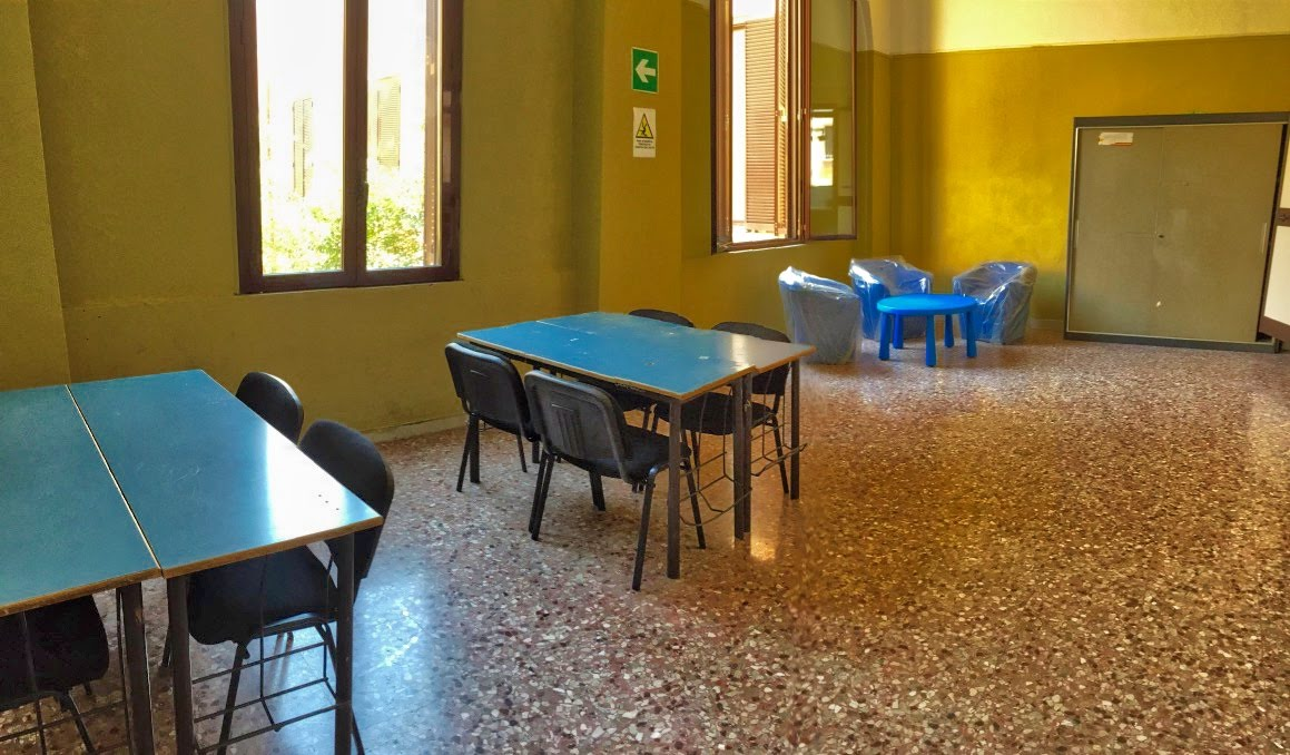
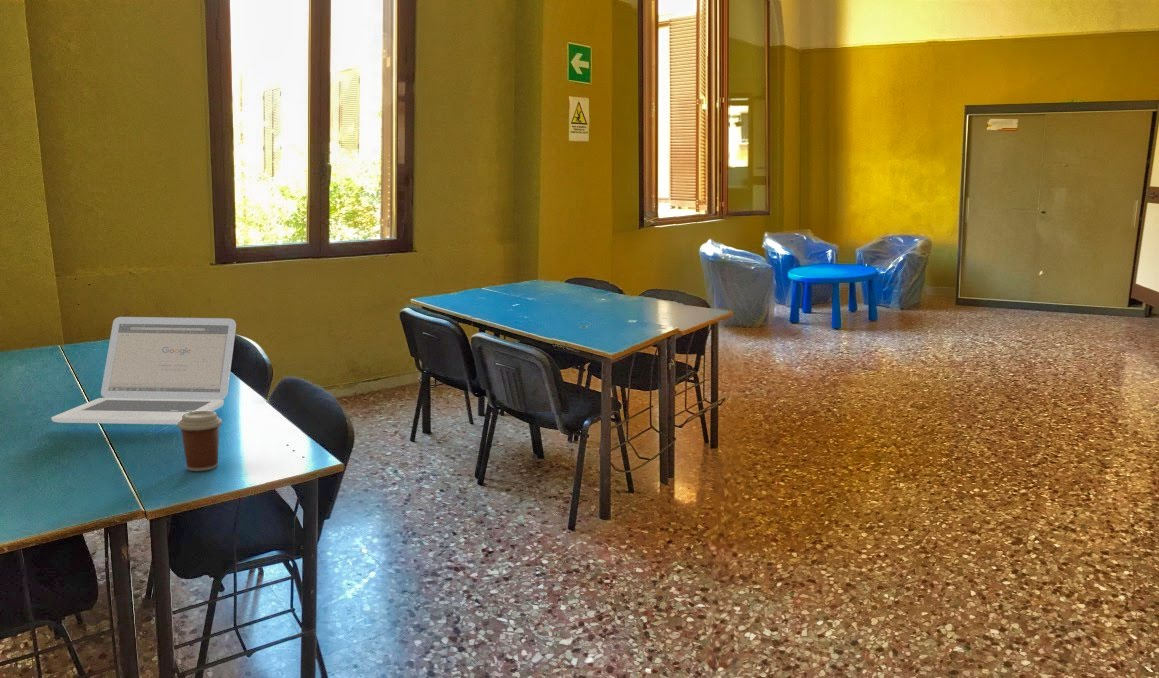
+ laptop (148, 368)
+ coffee cup (200, 440)
